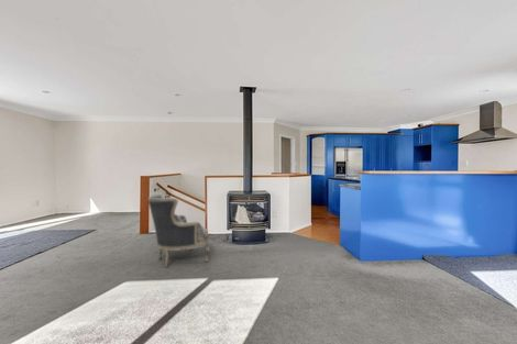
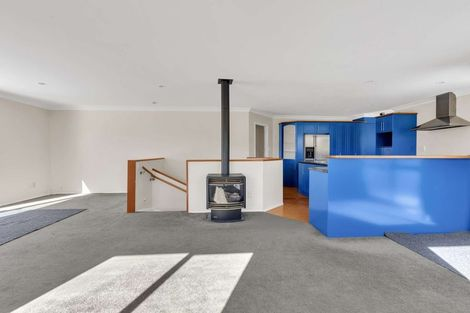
- armchair (176, 226)
